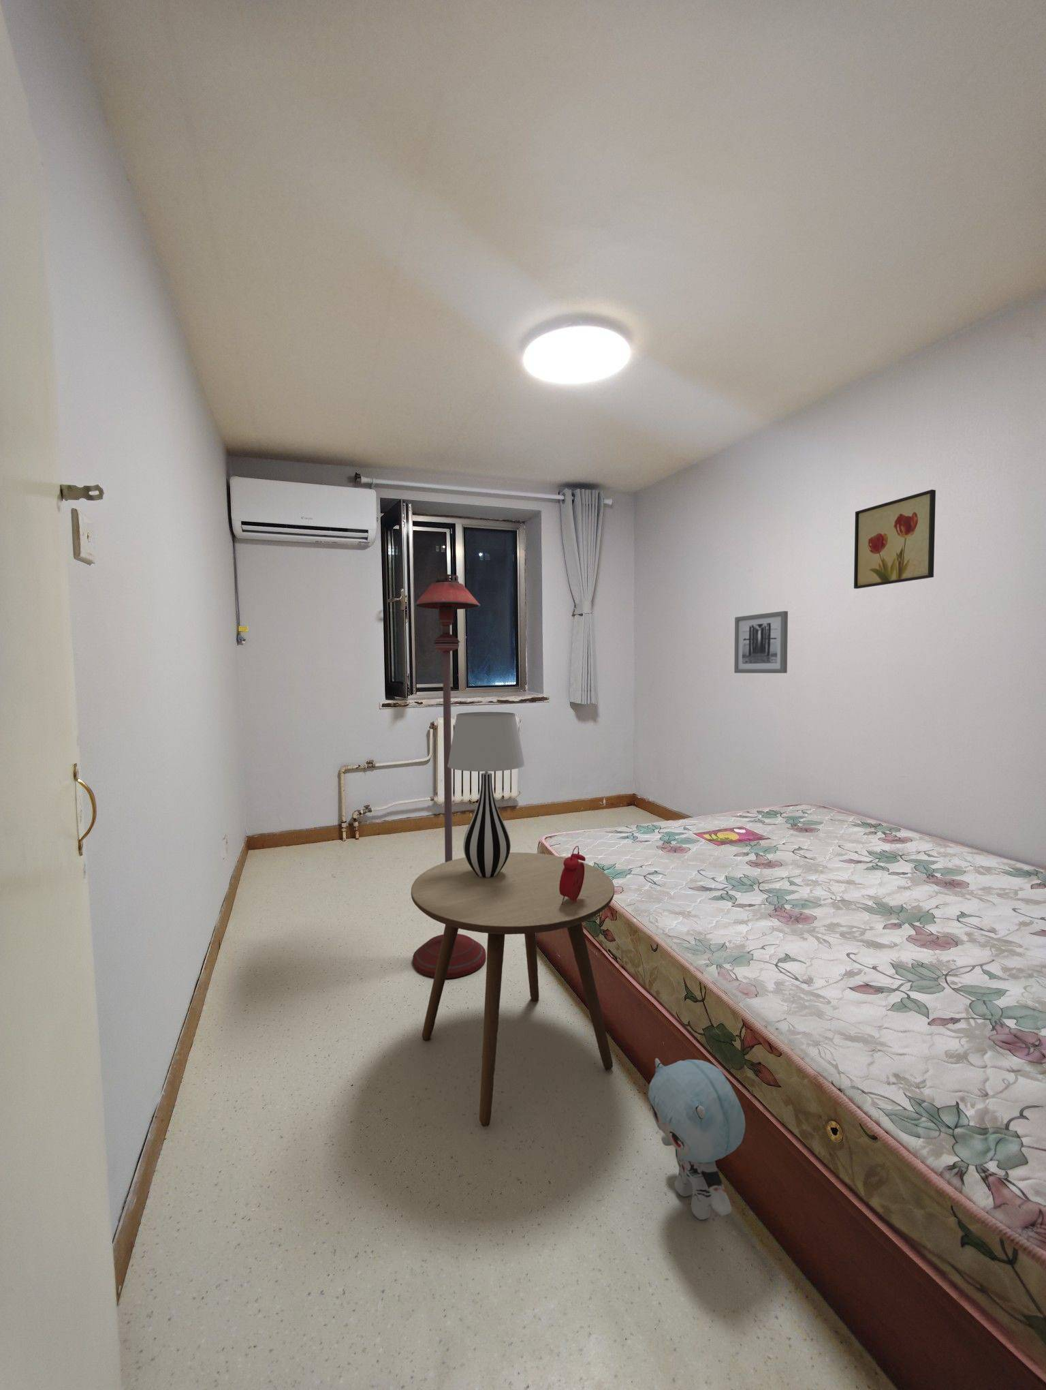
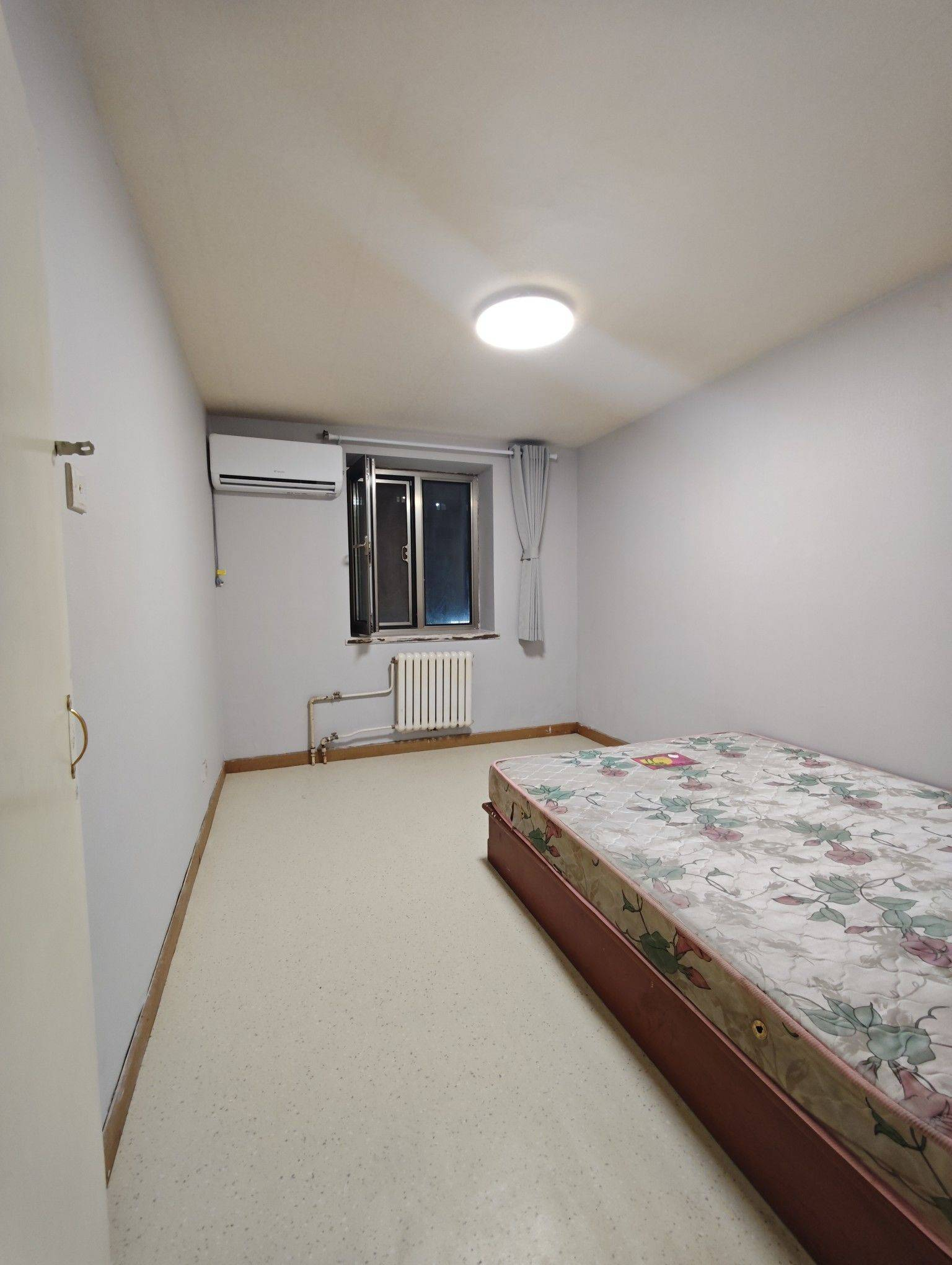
- side table (502, 968)
- plush toy (693, 1136)
- wall art (759, 643)
- alarm clock (572, 875)
- floor lamp (447, 770)
- wall art (893, 543)
- table lamp (487, 793)
